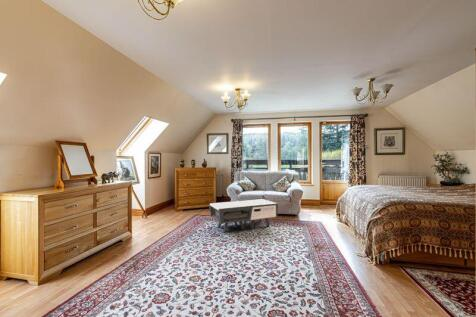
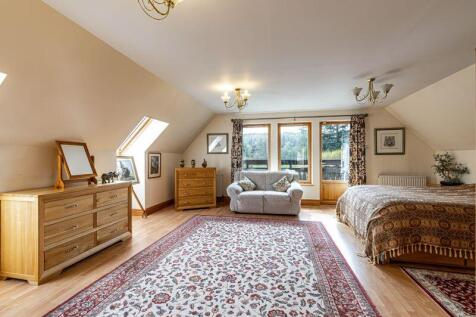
- coffee table (243, 214)
